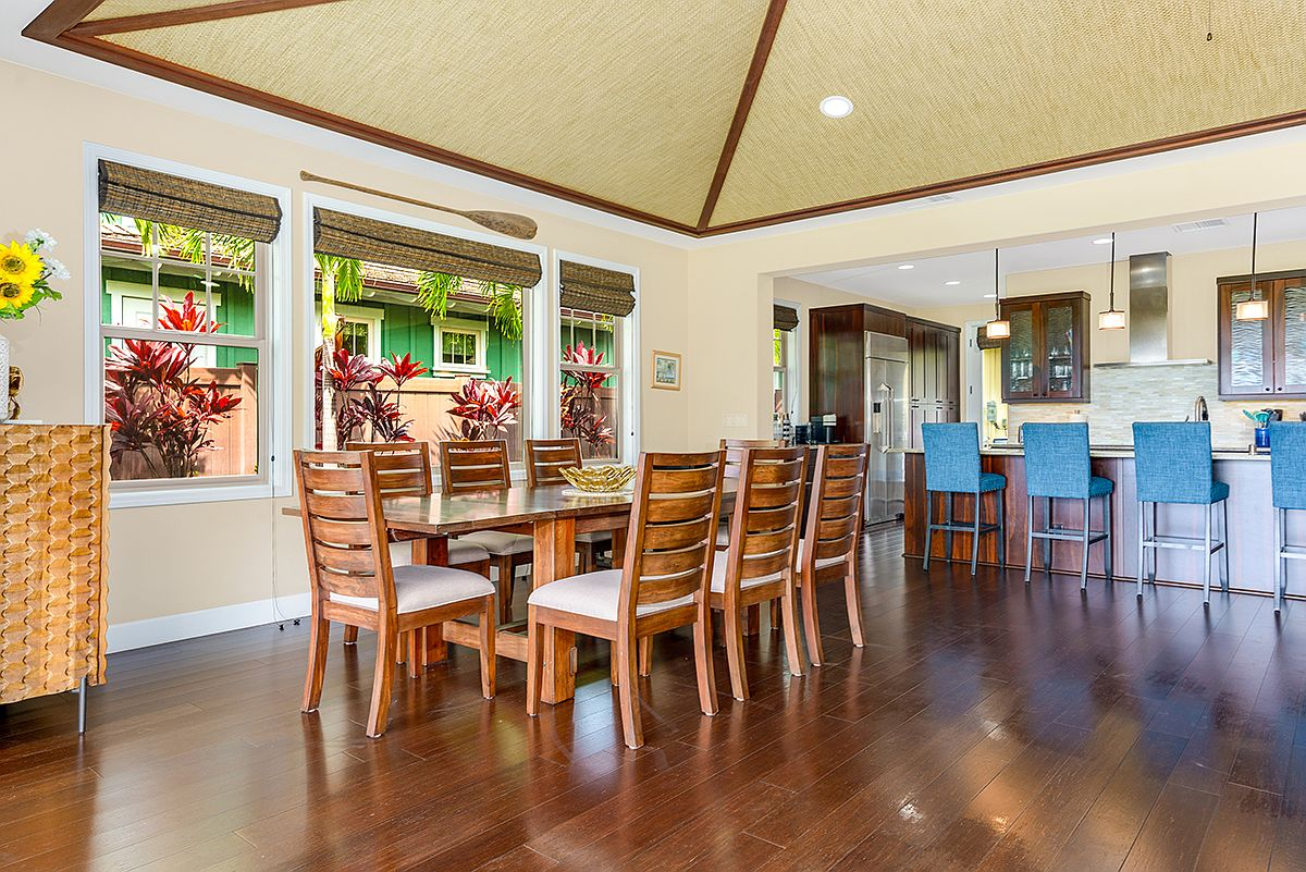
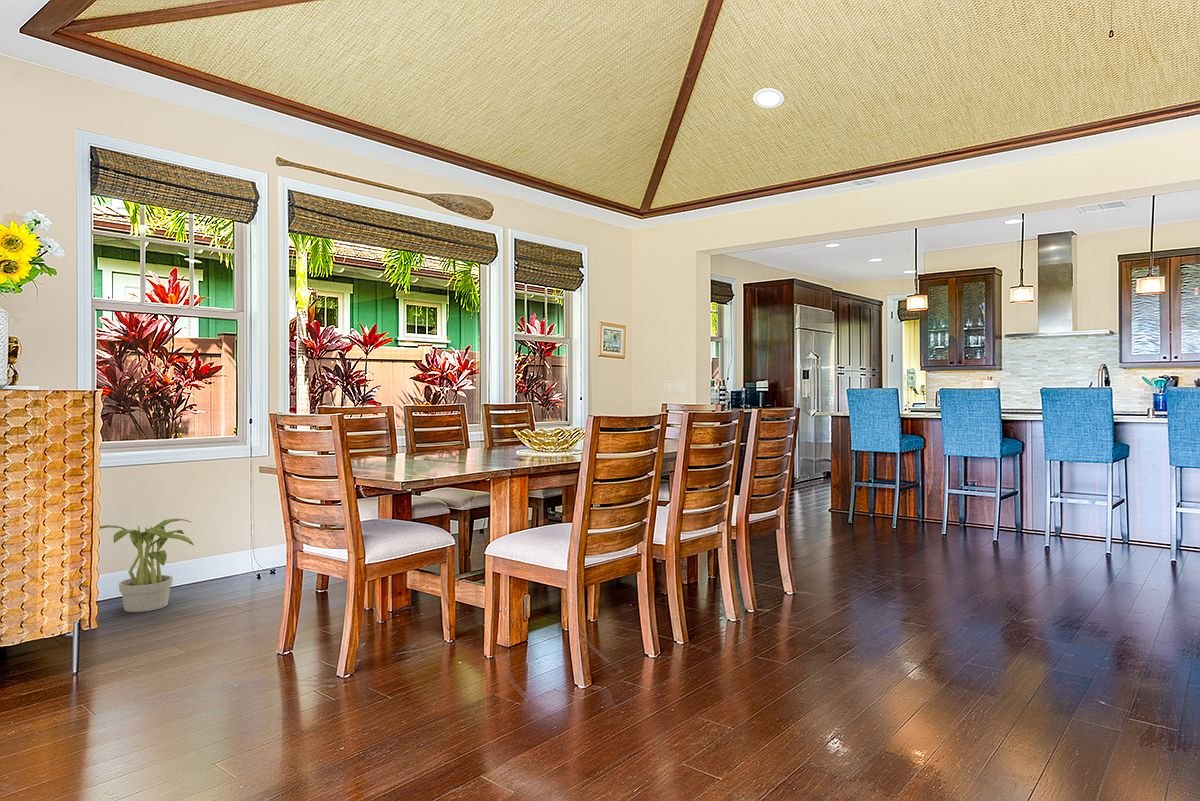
+ potted plant (146, 564)
